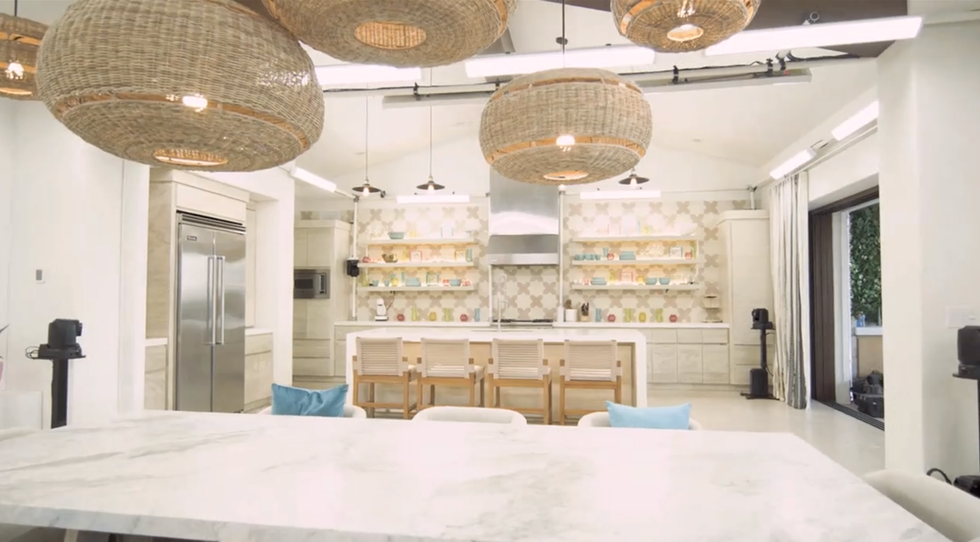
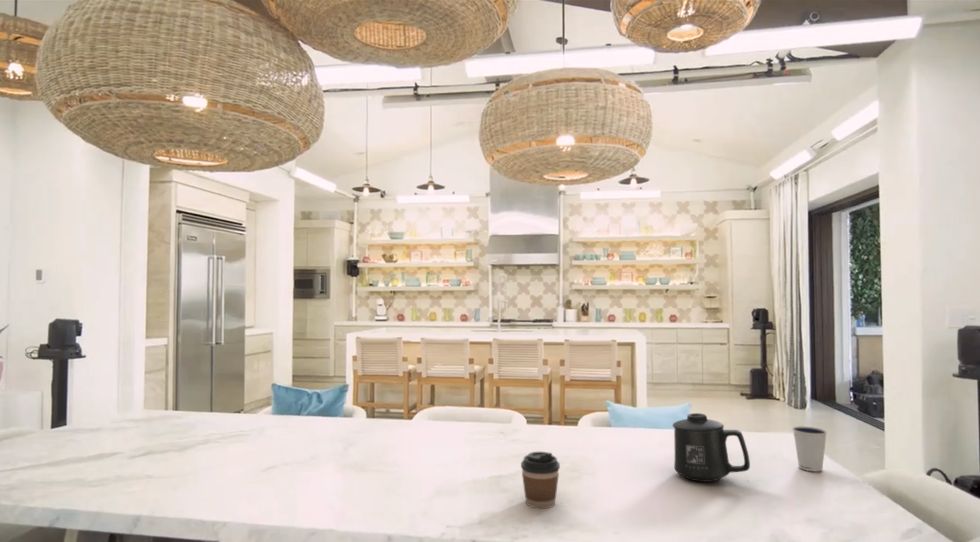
+ mug (707, 445)
+ coffee cup (540, 477)
+ dixie cup (810, 449)
